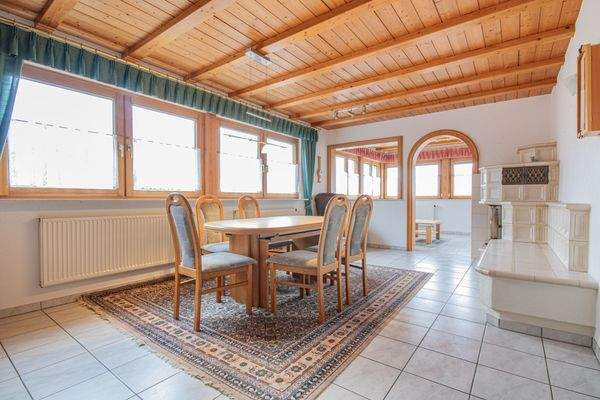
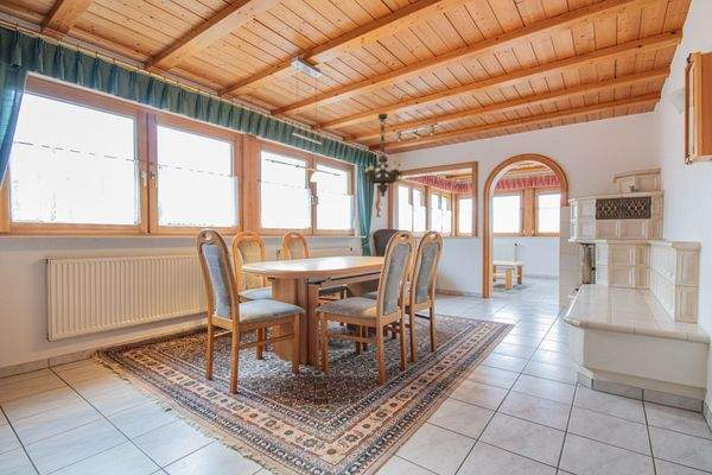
+ chandelier (382, 156)
